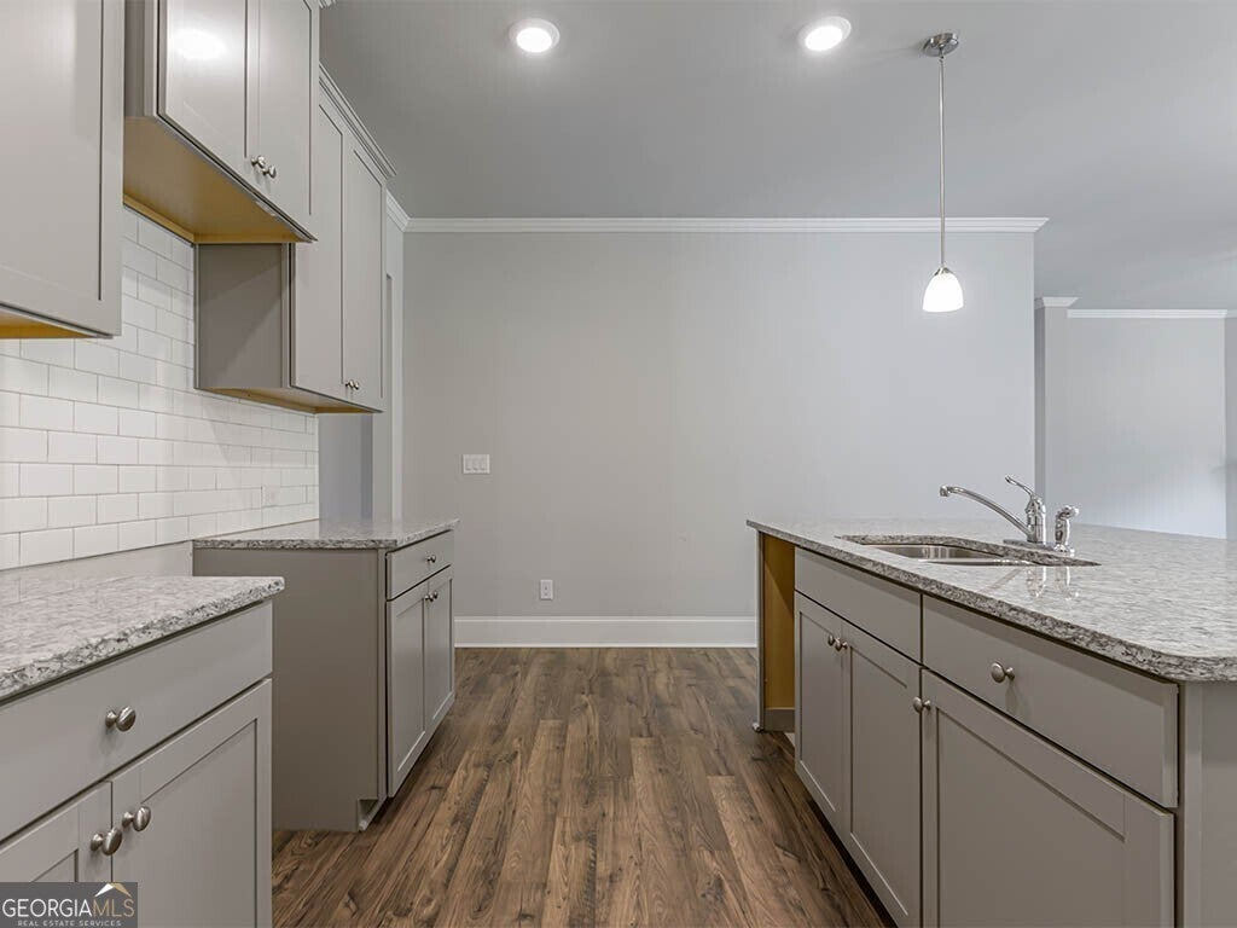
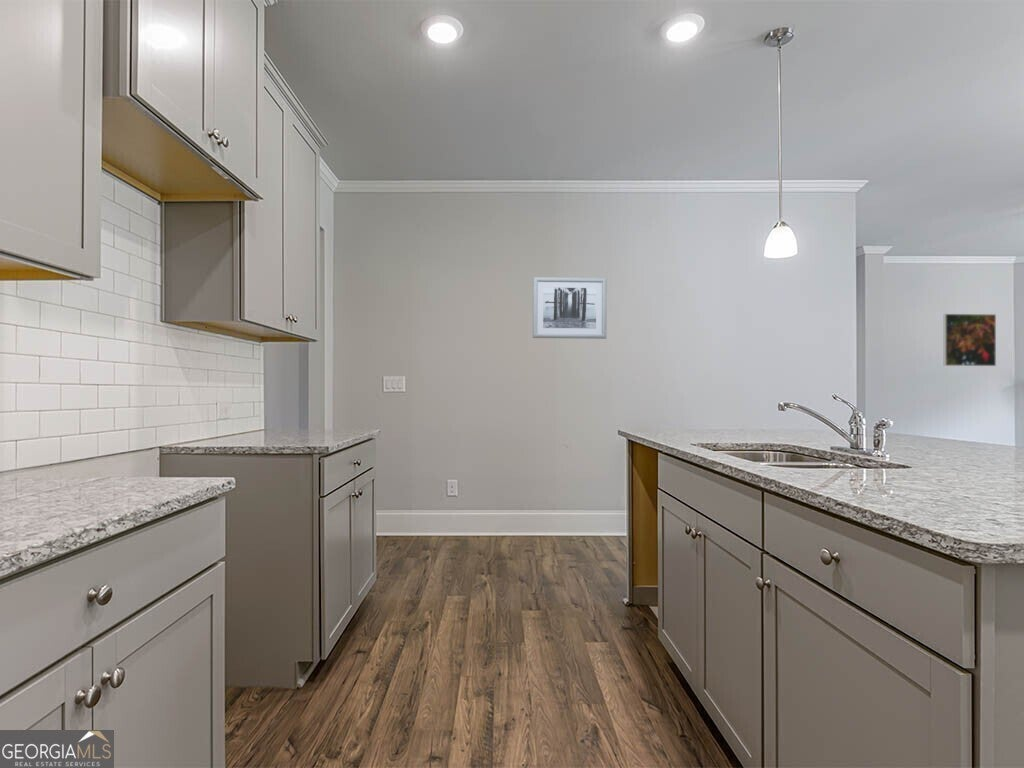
+ wall art (569, 307)
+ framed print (969, 340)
